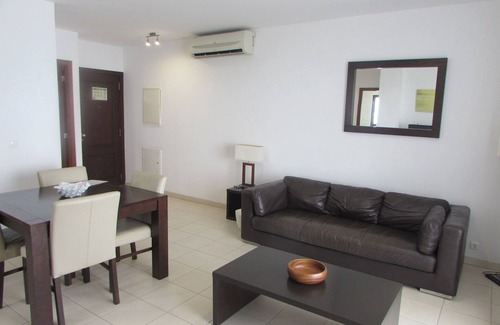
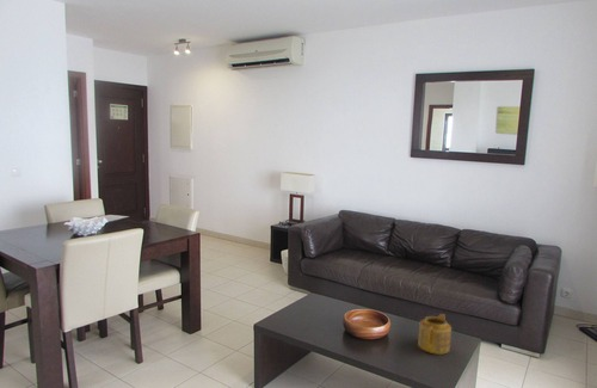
+ teapot (435, 333)
